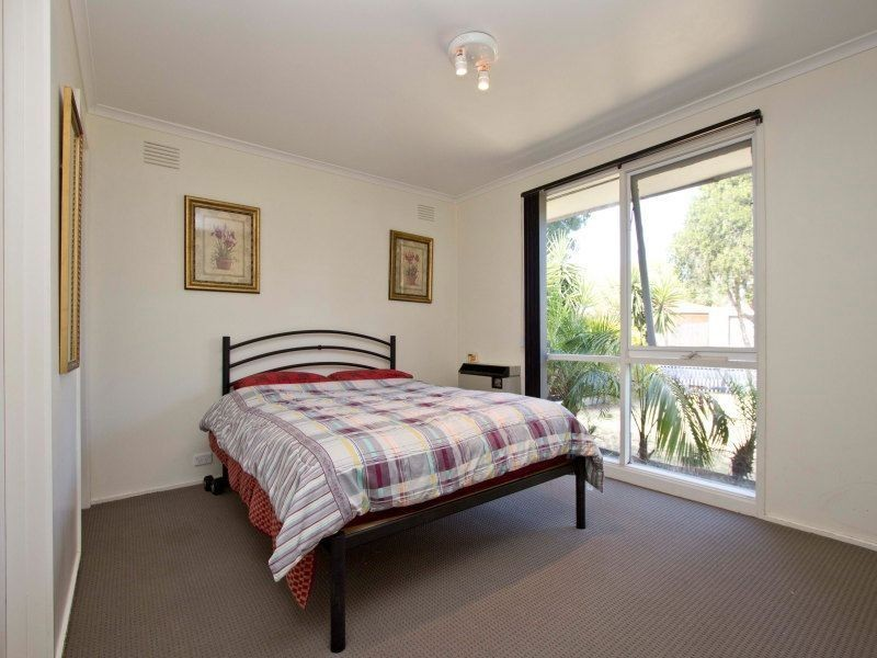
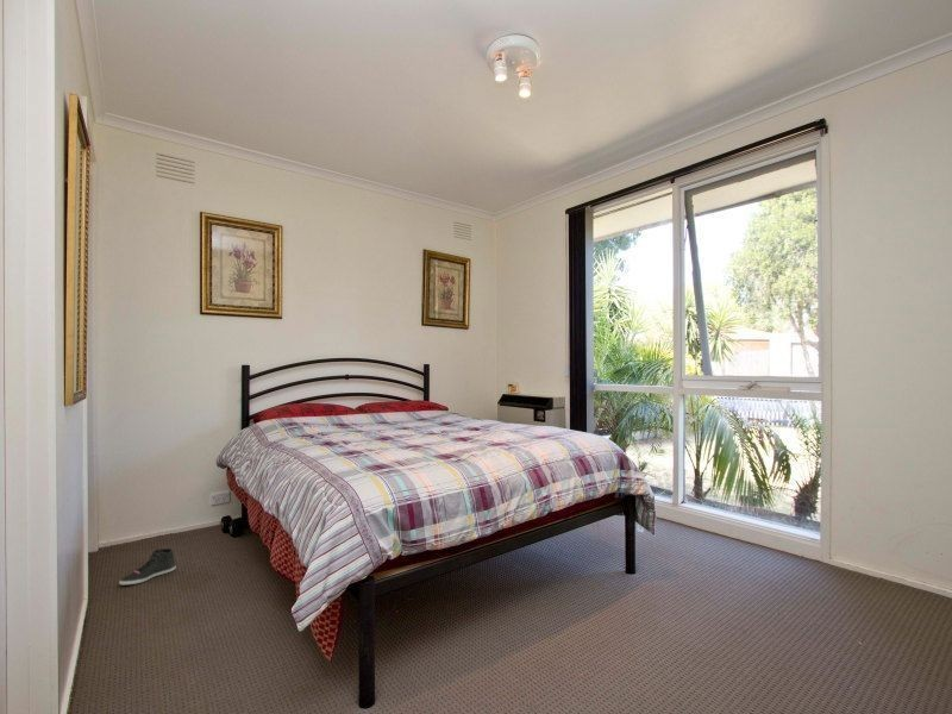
+ sneaker (148, 564)
